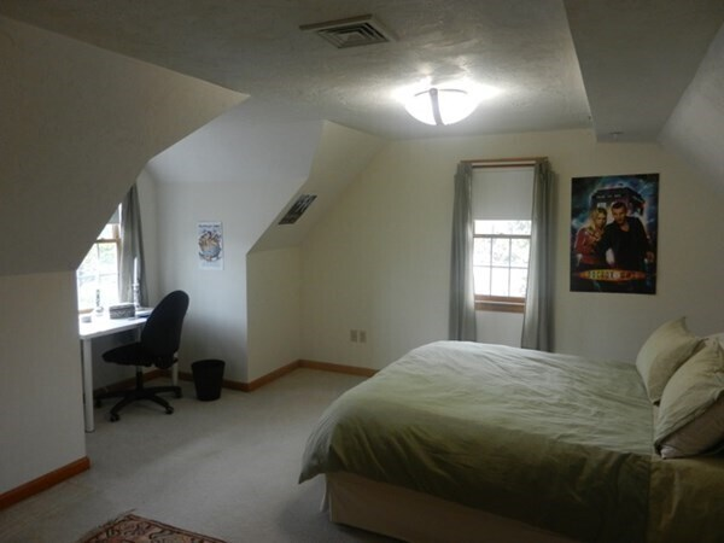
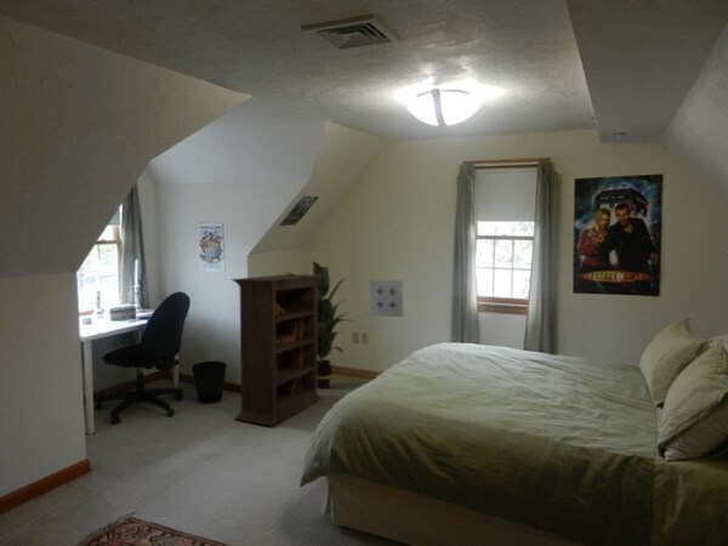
+ wall art (386, 297)
+ bookcase (280, 342)
+ indoor plant (317, 324)
